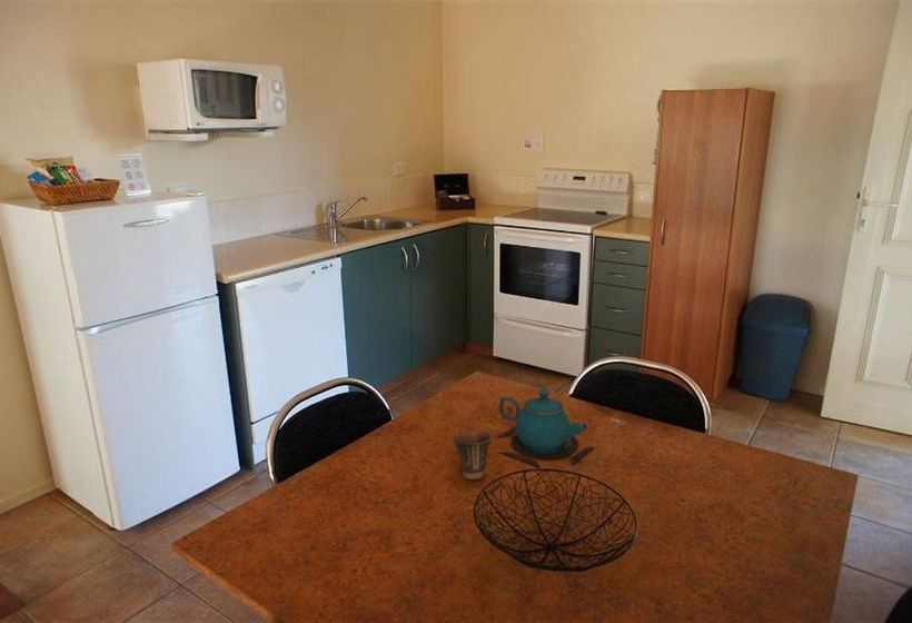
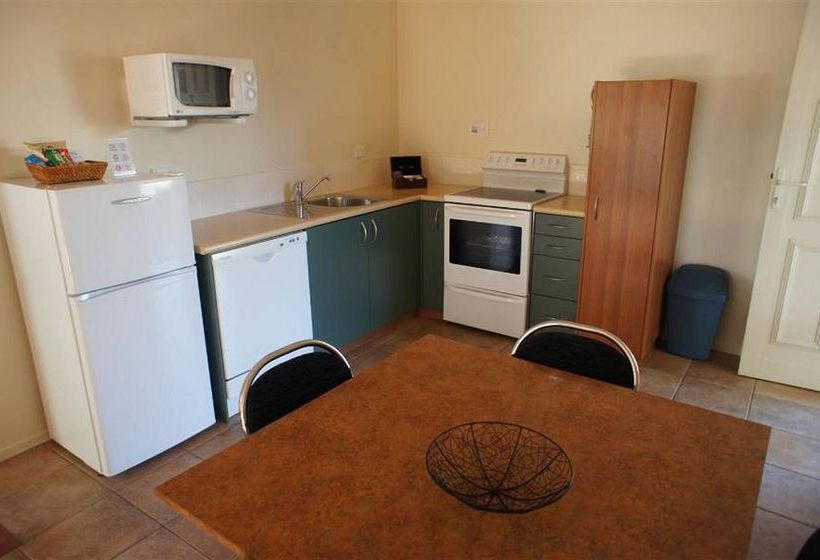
- teapot (543, 416)
- cup (472, 454)
